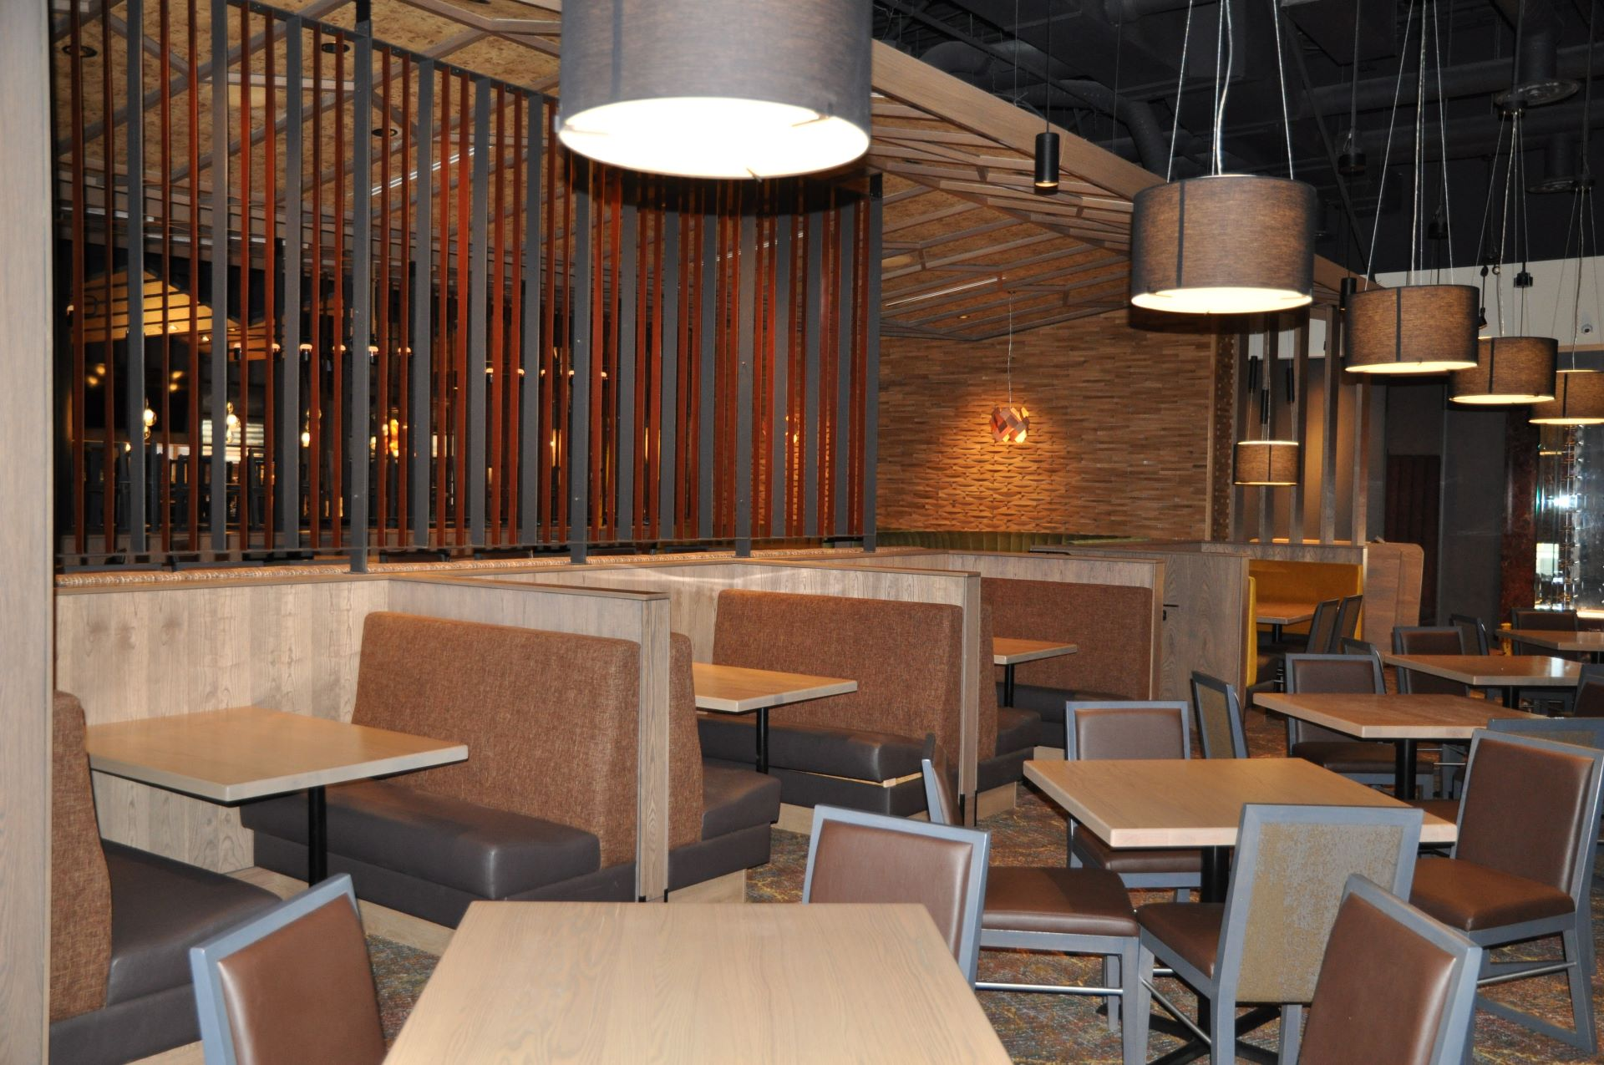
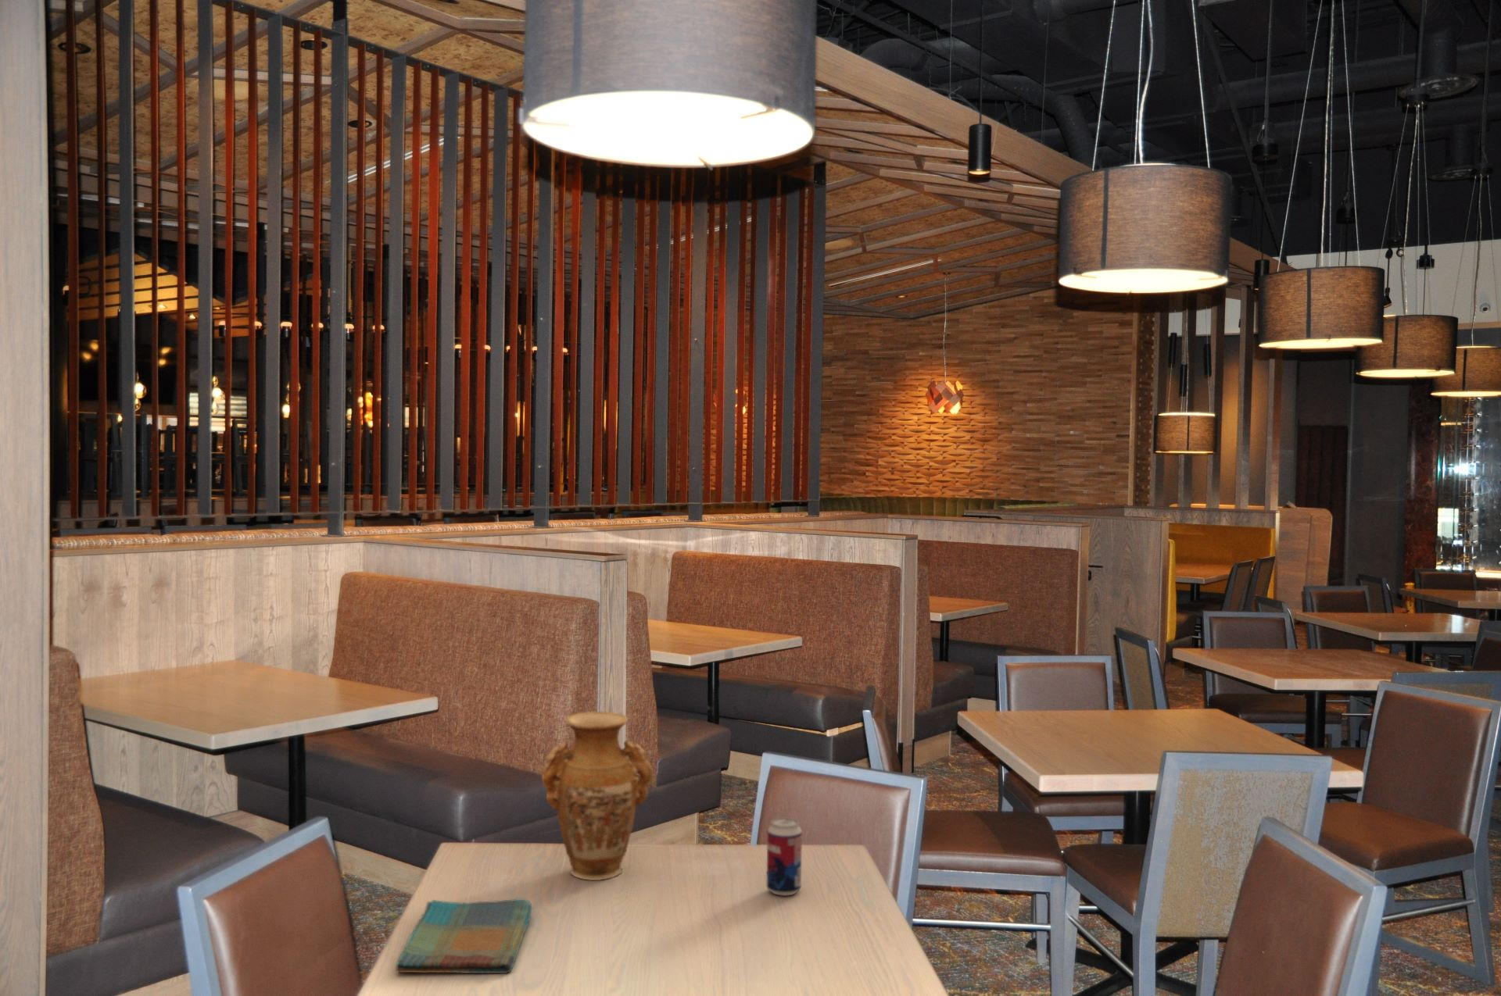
+ dish towel (467, 934)
+ beverage can (784, 856)
+ vase (597, 794)
